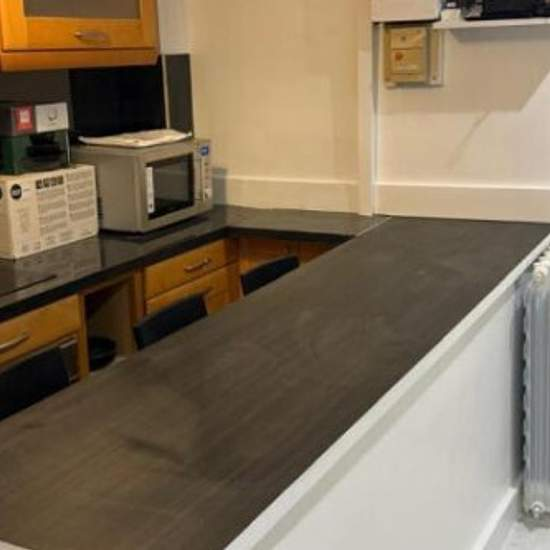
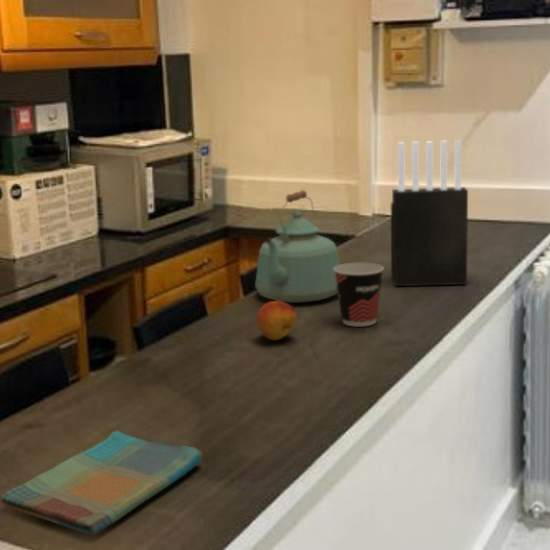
+ cup (359, 294)
+ kettle (293, 245)
+ knife block (427, 211)
+ dish towel (106, 477)
+ fruit (275, 320)
